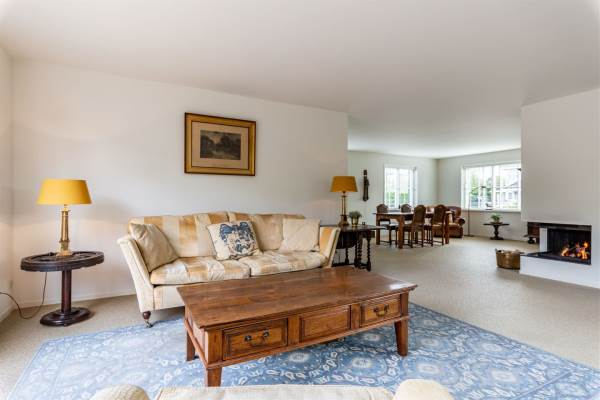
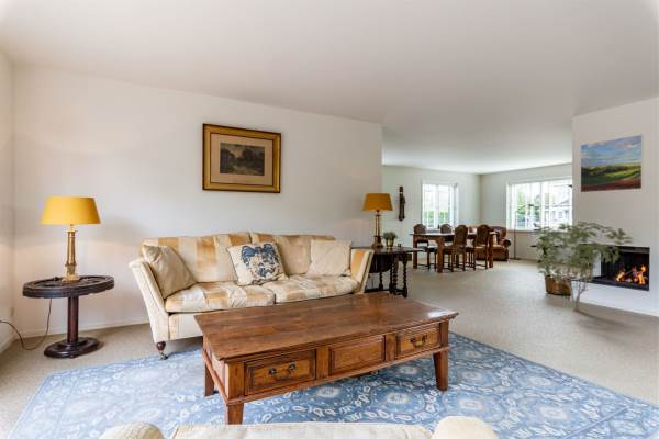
+ shrub (577, 266)
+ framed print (610, 165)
